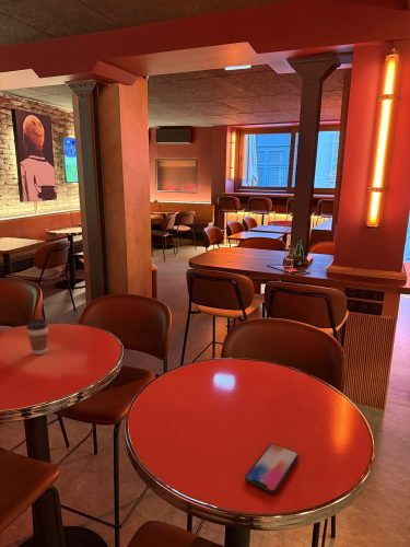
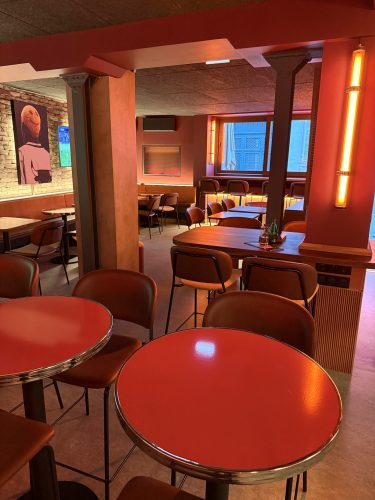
- smartphone (272, 466)
- coffee cup (38, 337)
